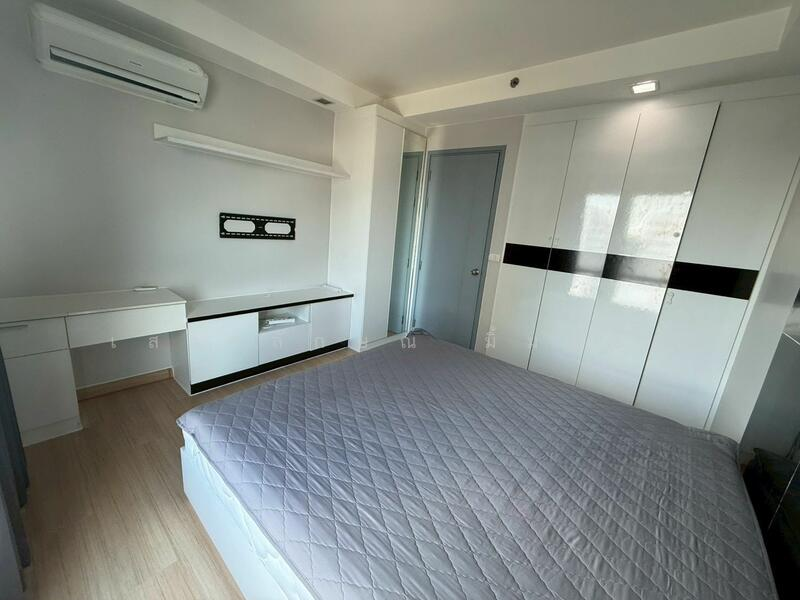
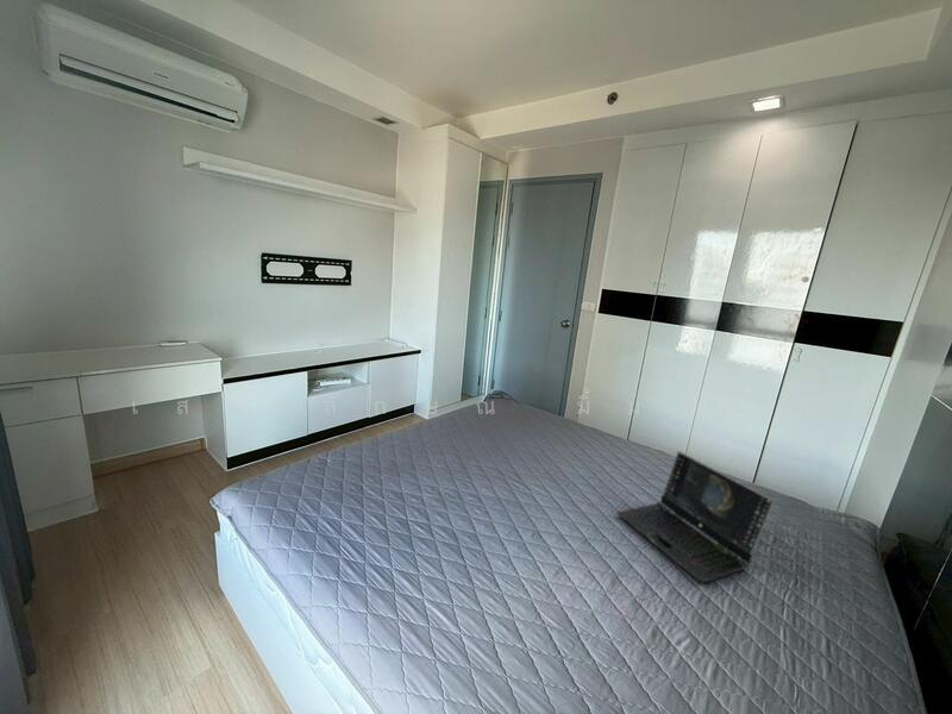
+ laptop computer (688, 508)
